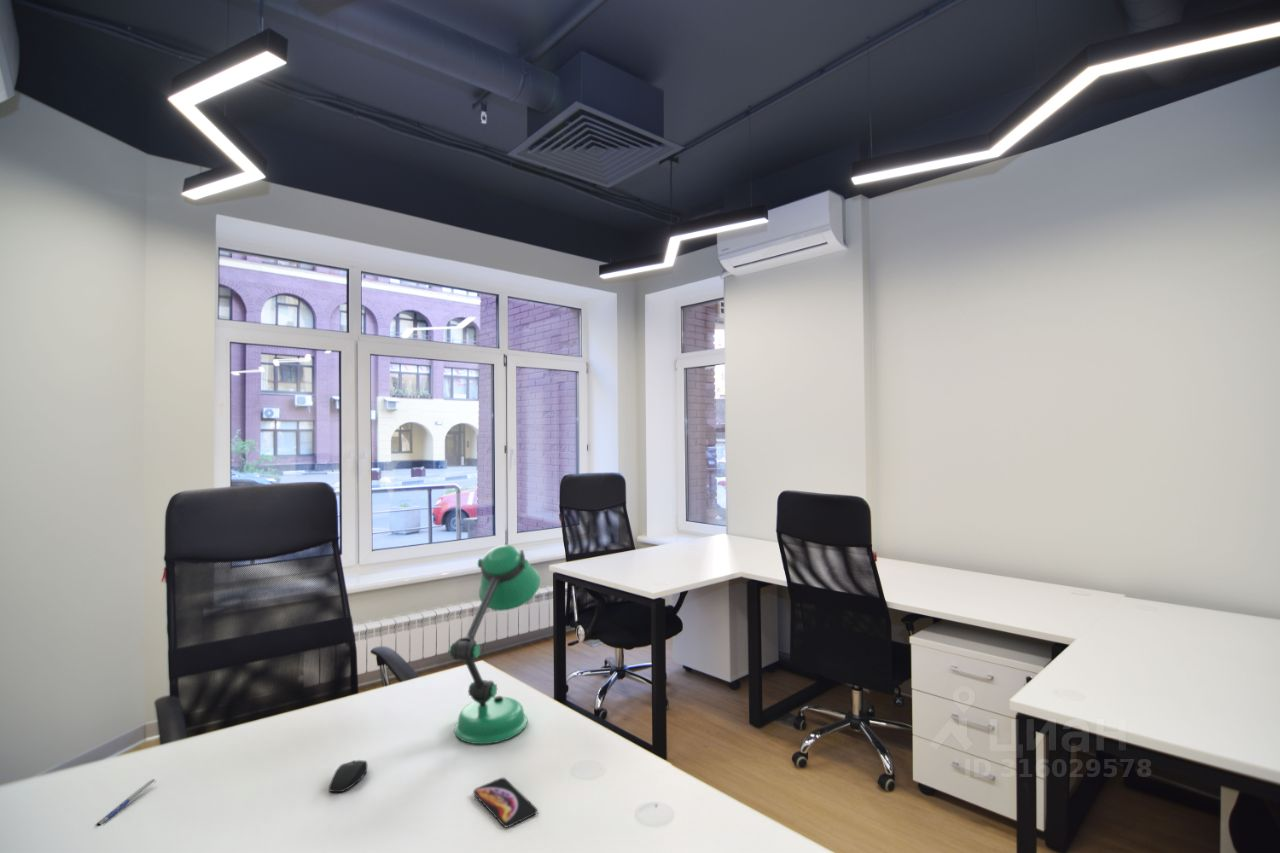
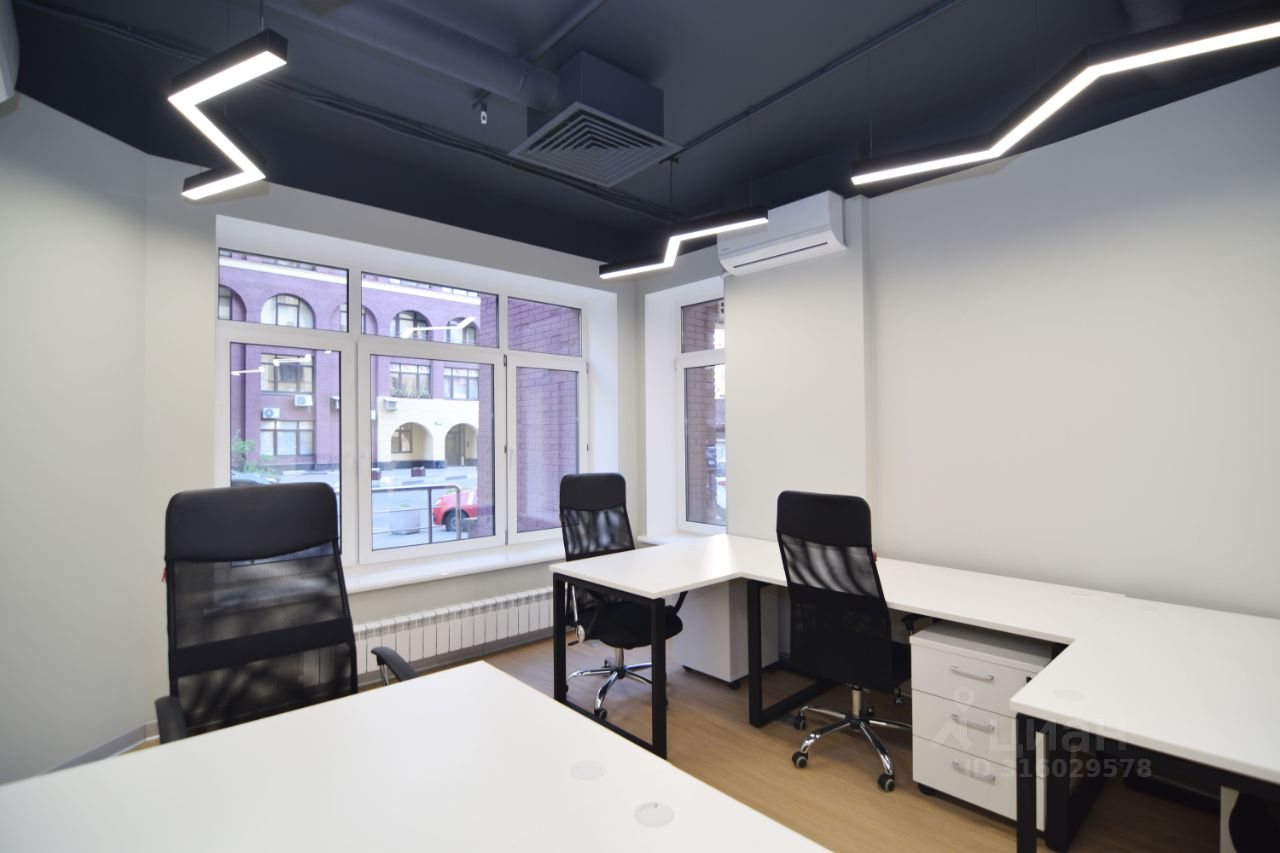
- smartphone (504, 801)
- pen (128, 800)
- desk lamp (479, 645)
- mouse (348, 772)
